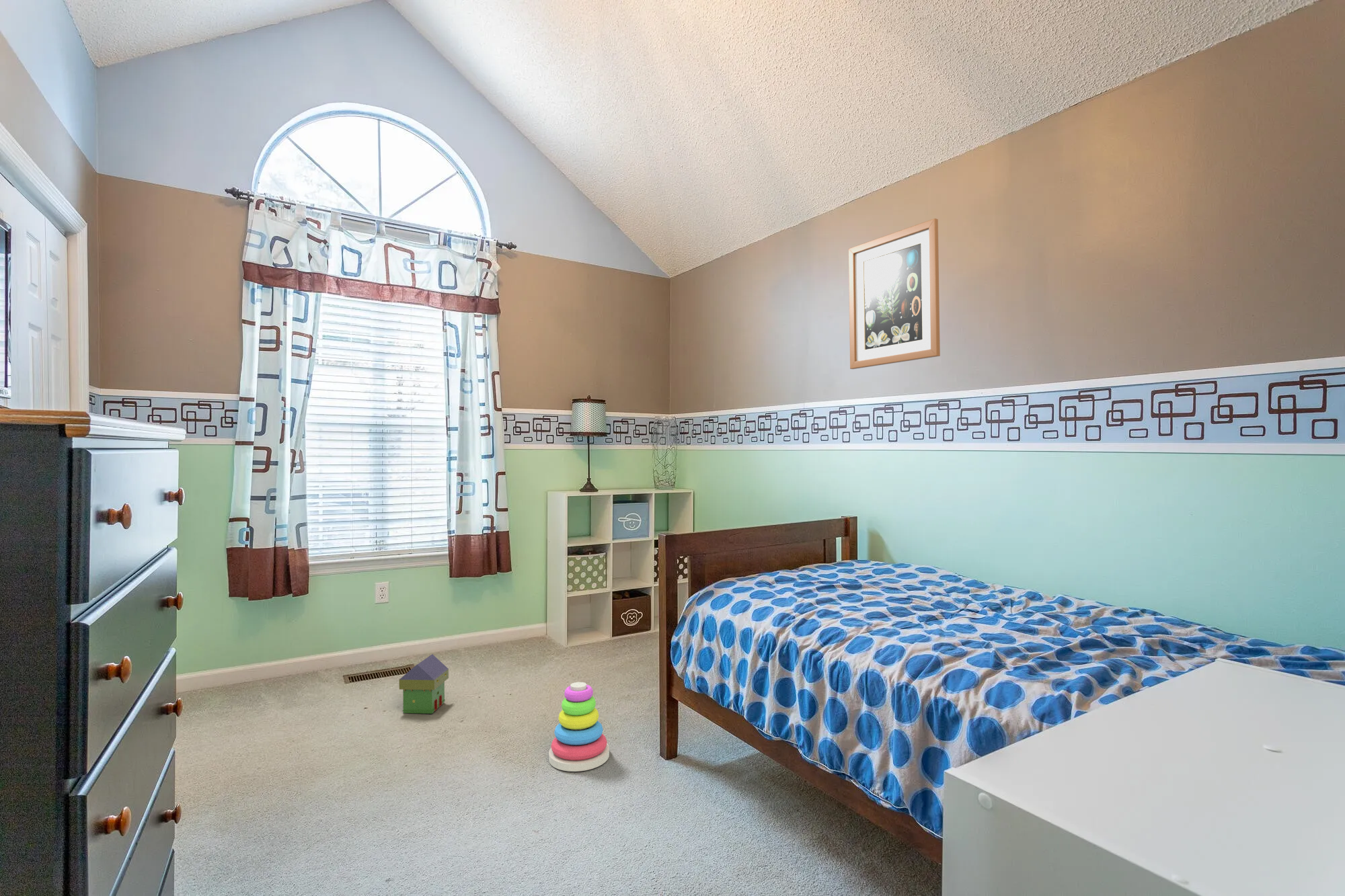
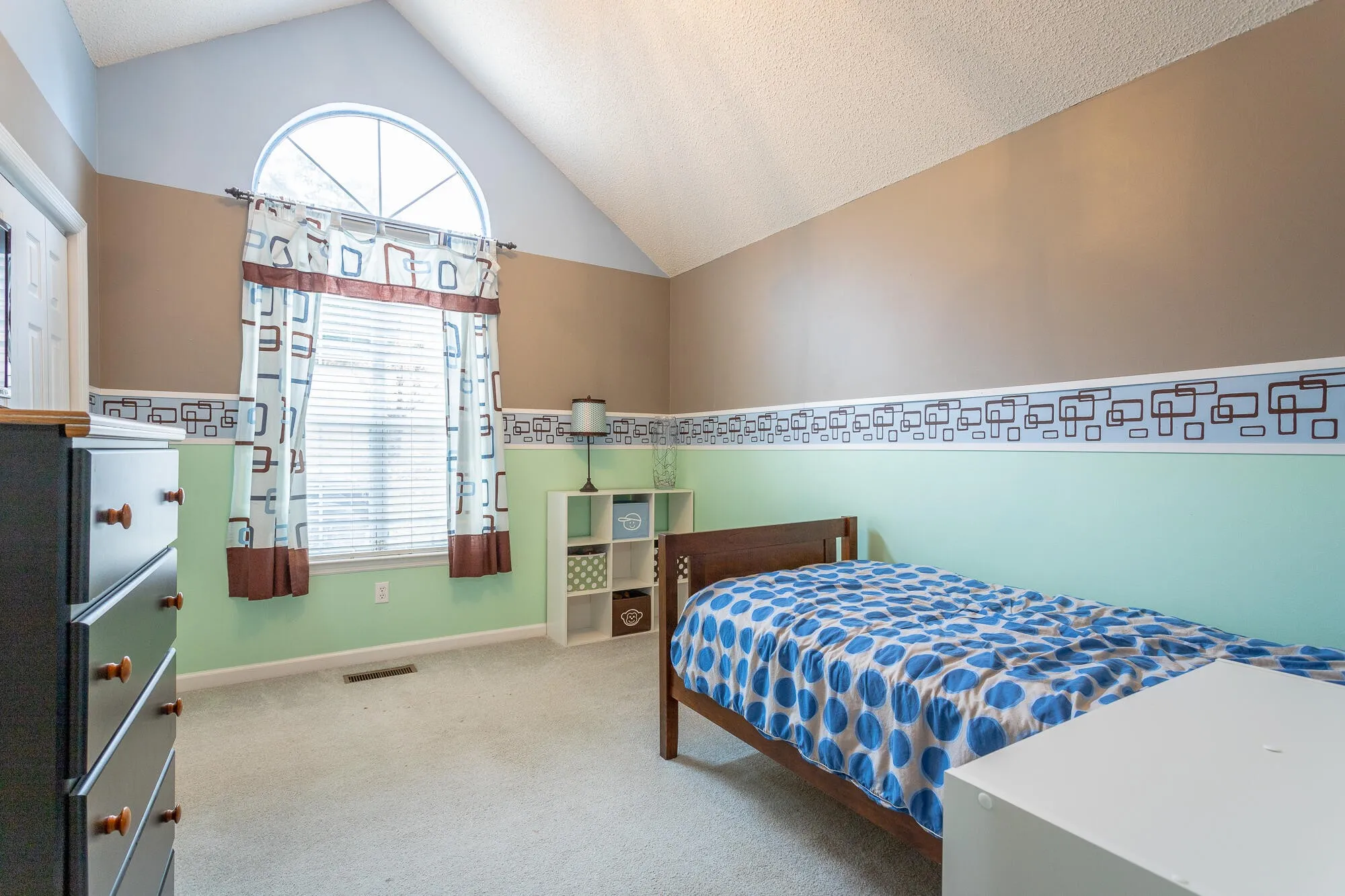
- toy house (424, 683)
- wall art (891, 298)
- stacking toy (579, 721)
